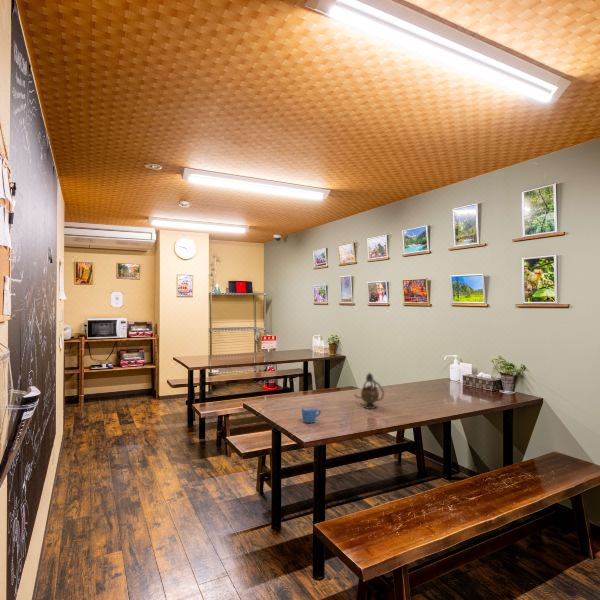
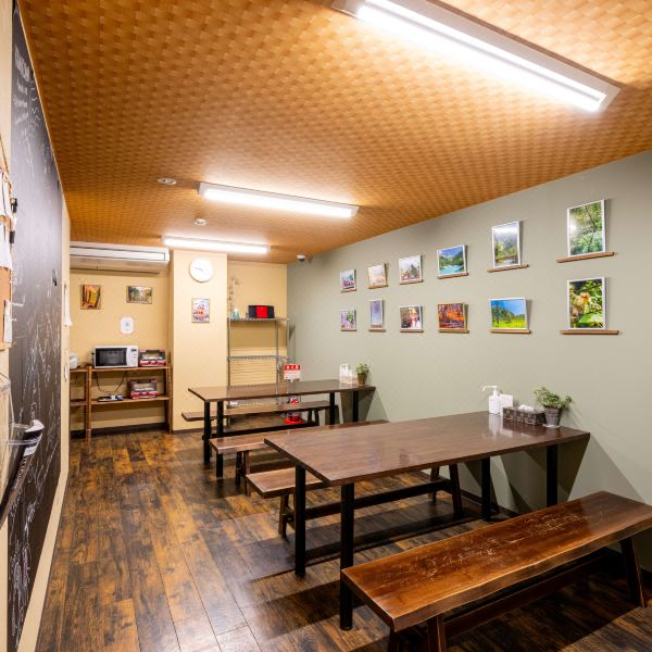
- teapot (366, 388)
- mug (311, 415)
